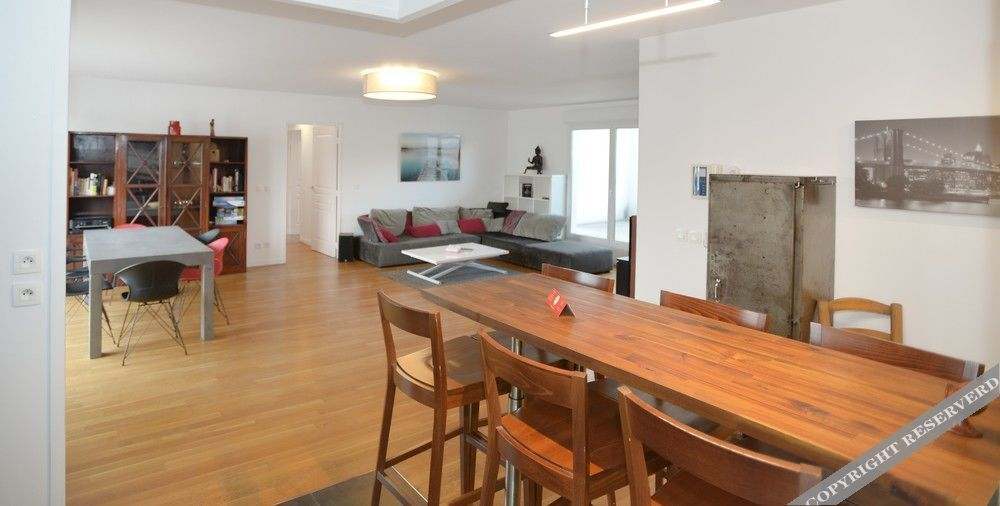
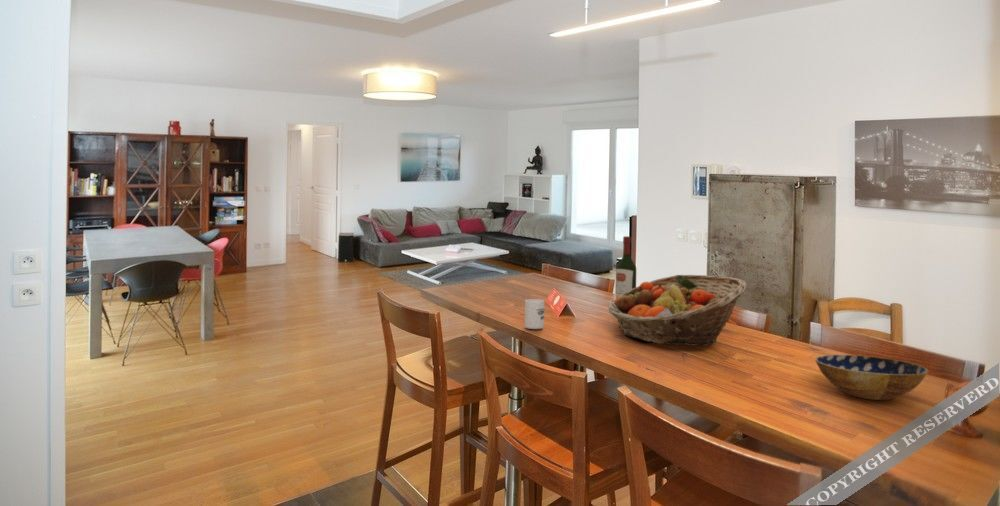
+ wine bottle (626, 273)
+ bowl (868, 379)
+ cup (534, 313)
+ fruit basket (674, 306)
